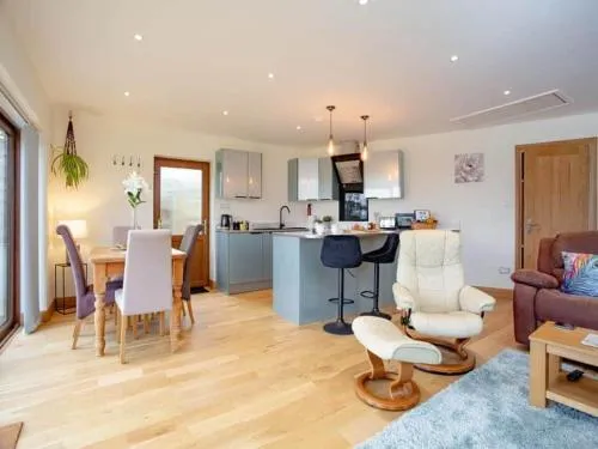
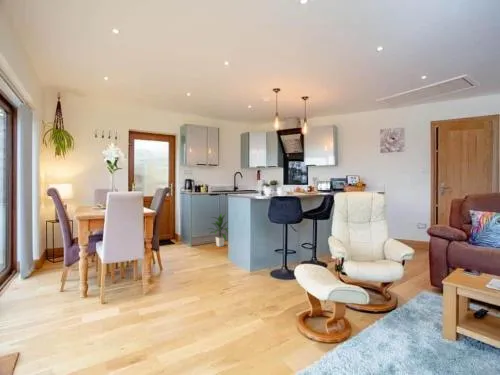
+ indoor plant (219, 229)
